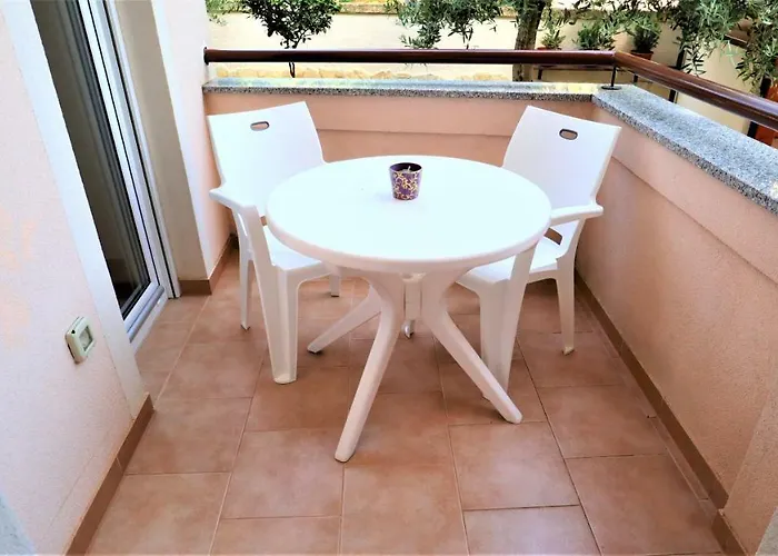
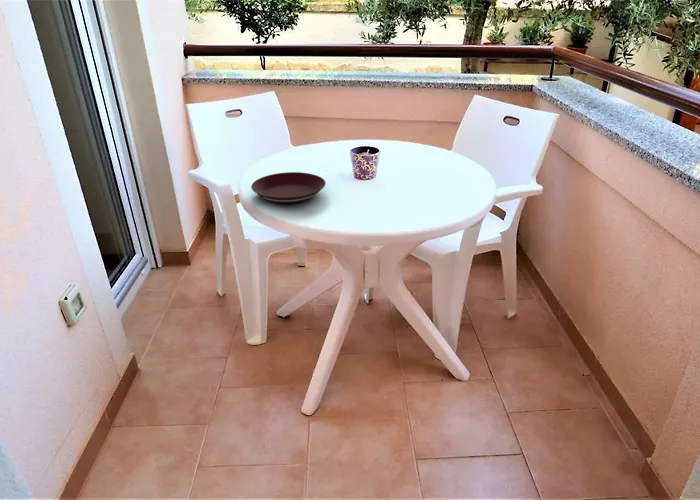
+ plate (289, 188)
